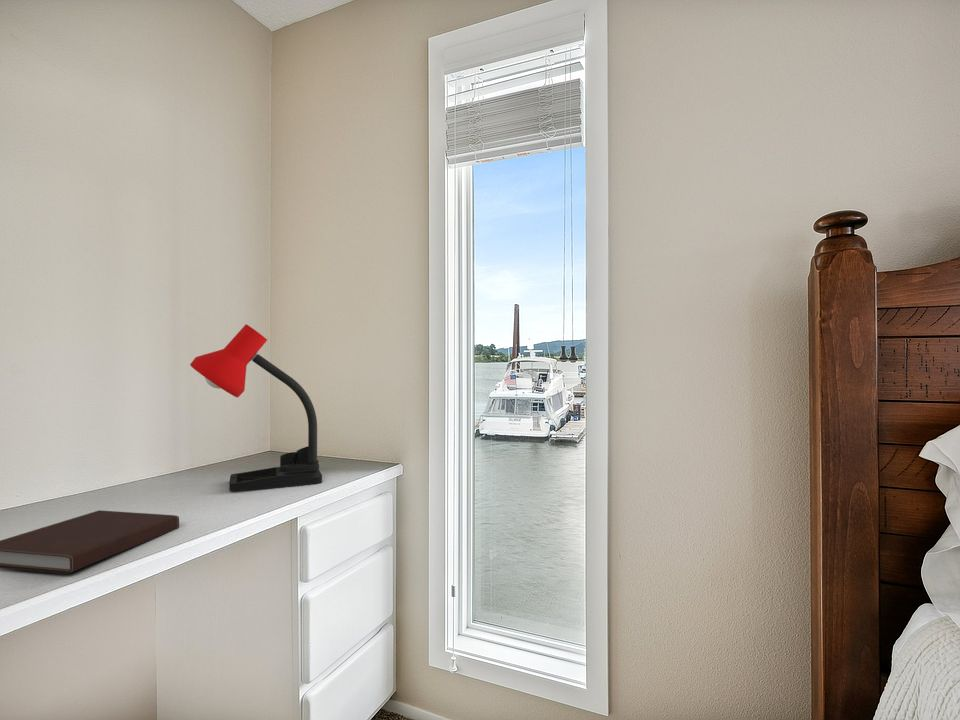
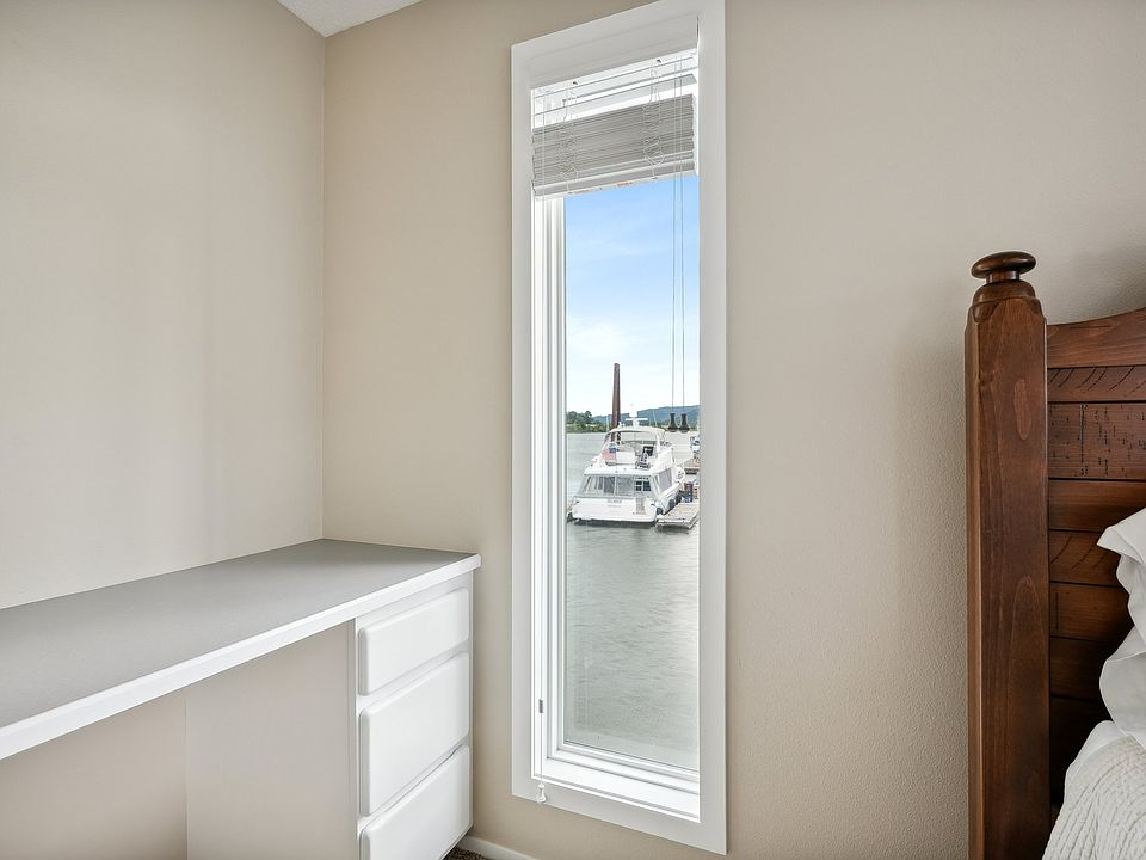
- notebook (86, 538)
- desk lamp (243, 391)
